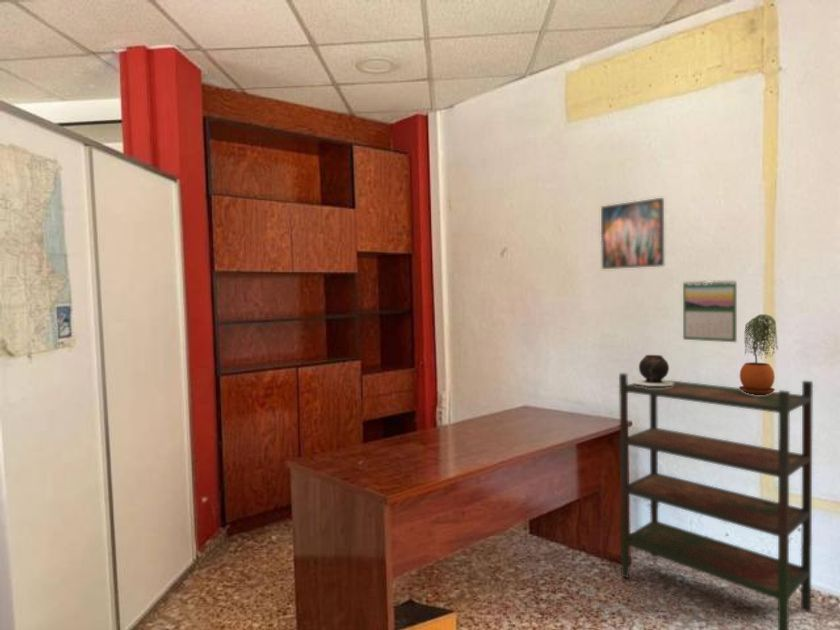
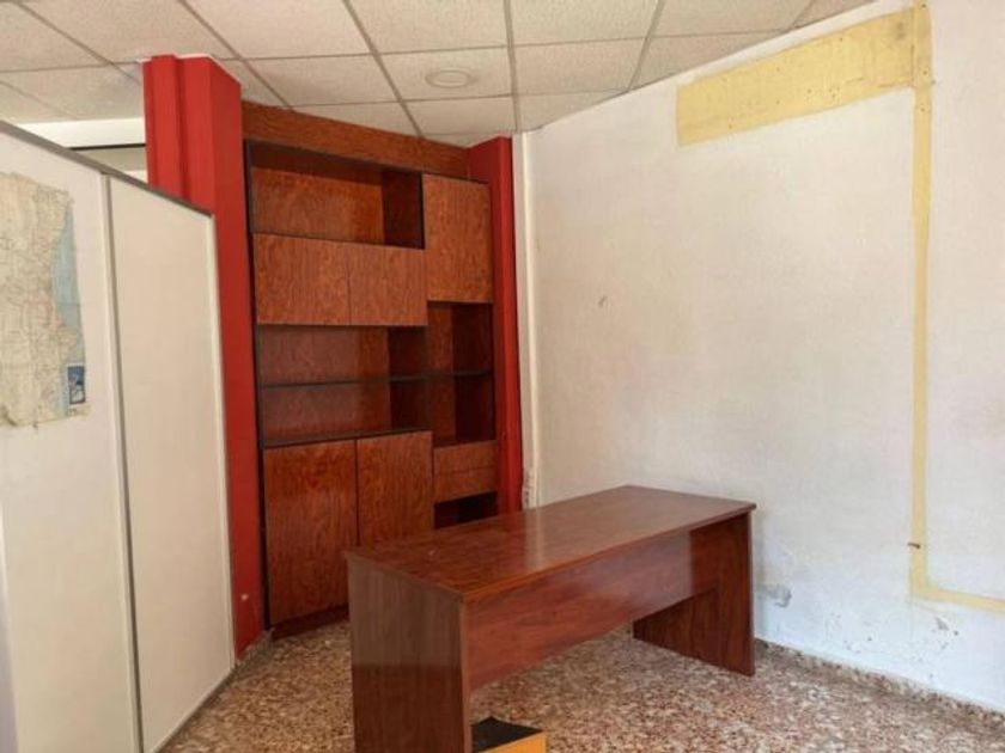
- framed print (631, 235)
- calendar (709, 310)
- vase (652, 369)
- bookshelf (709, 486)
- potted plant (759, 353)
